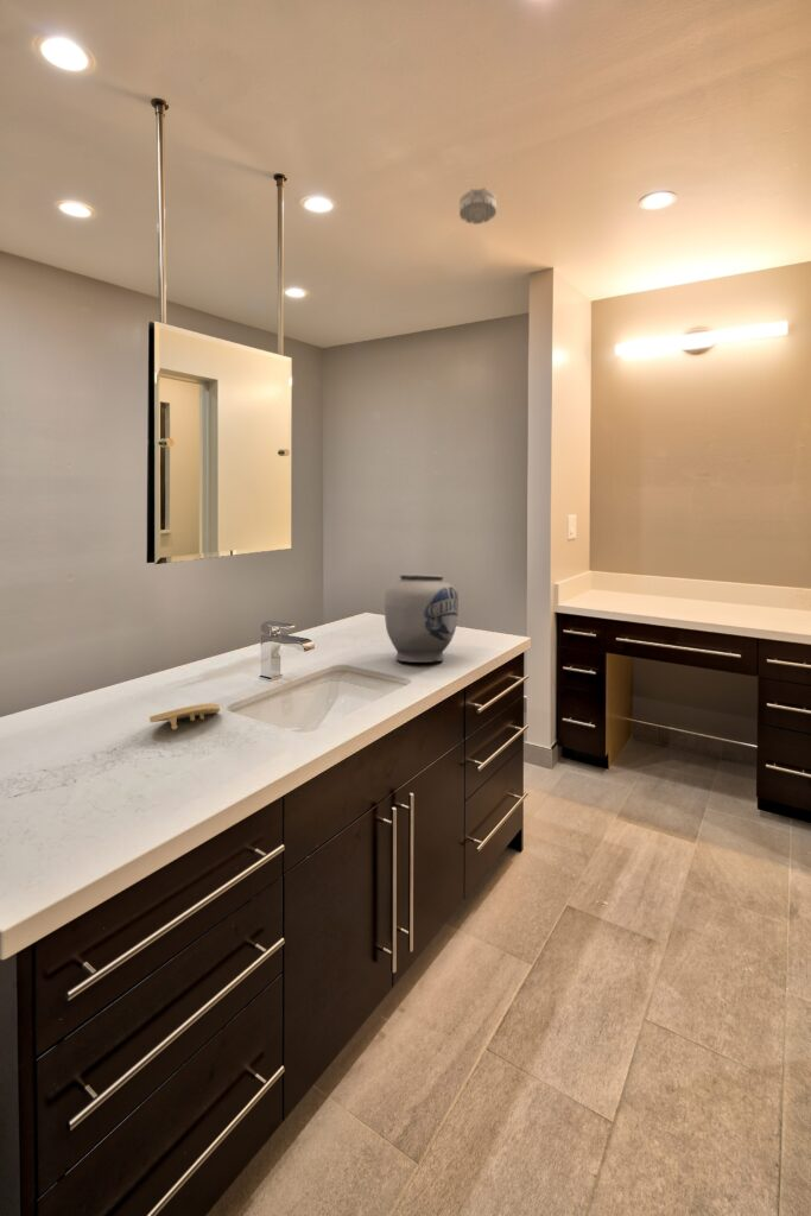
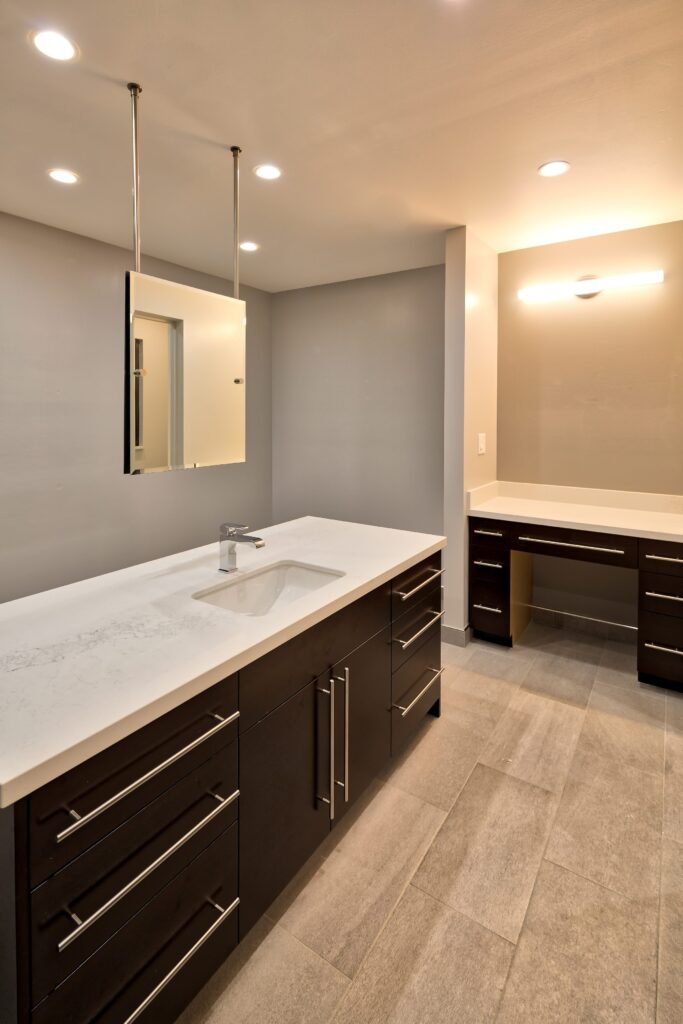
- vase (420, 616)
- smoke detector (477, 205)
- soap dish (185, 712)
